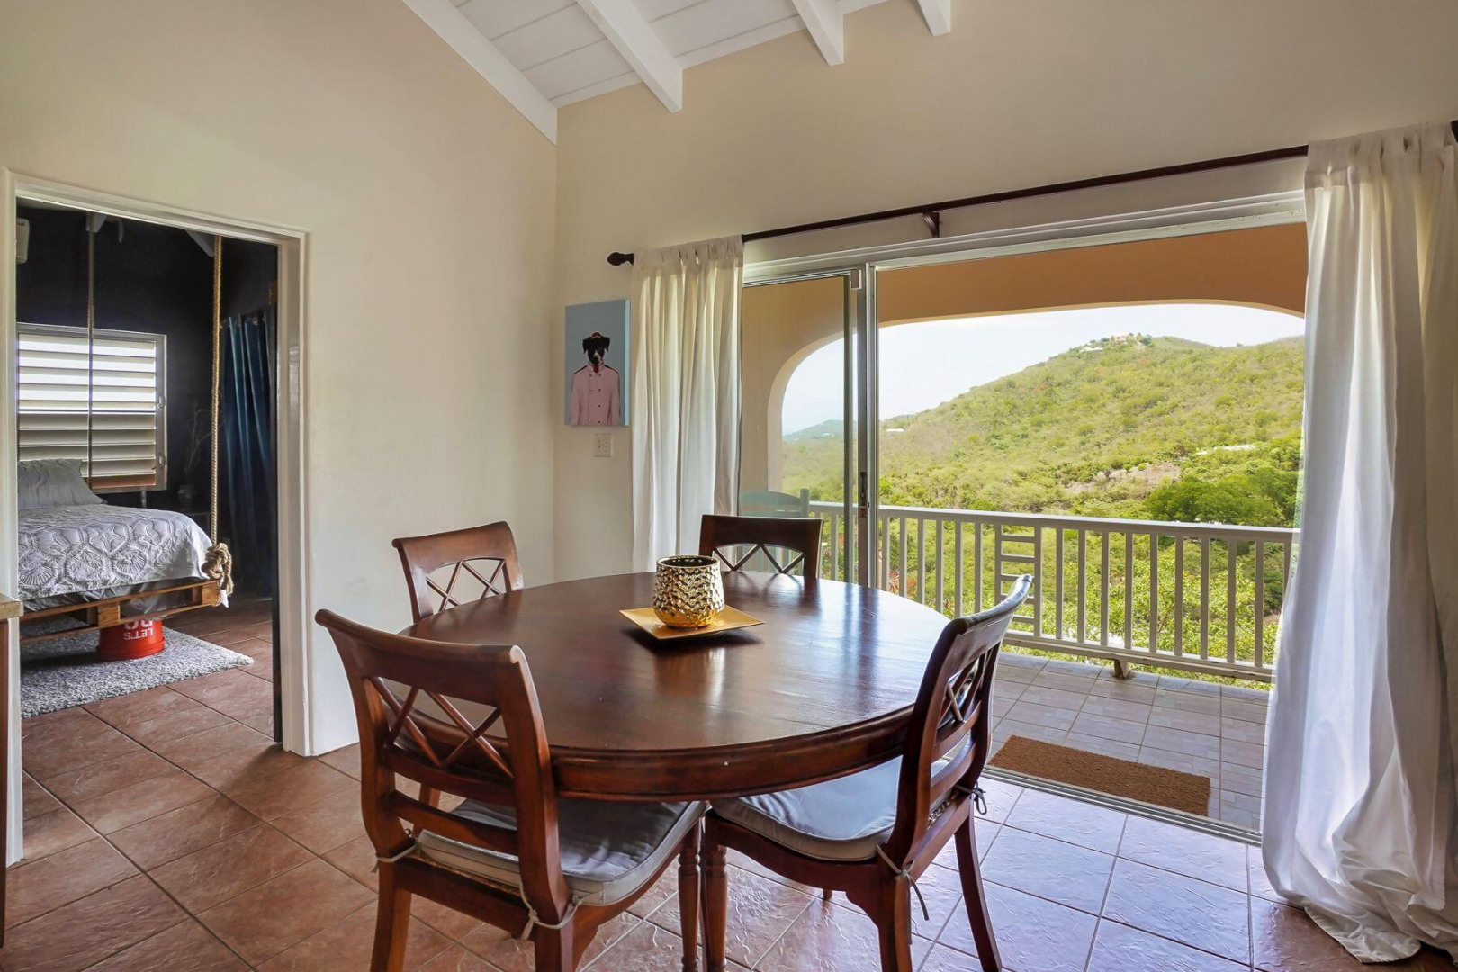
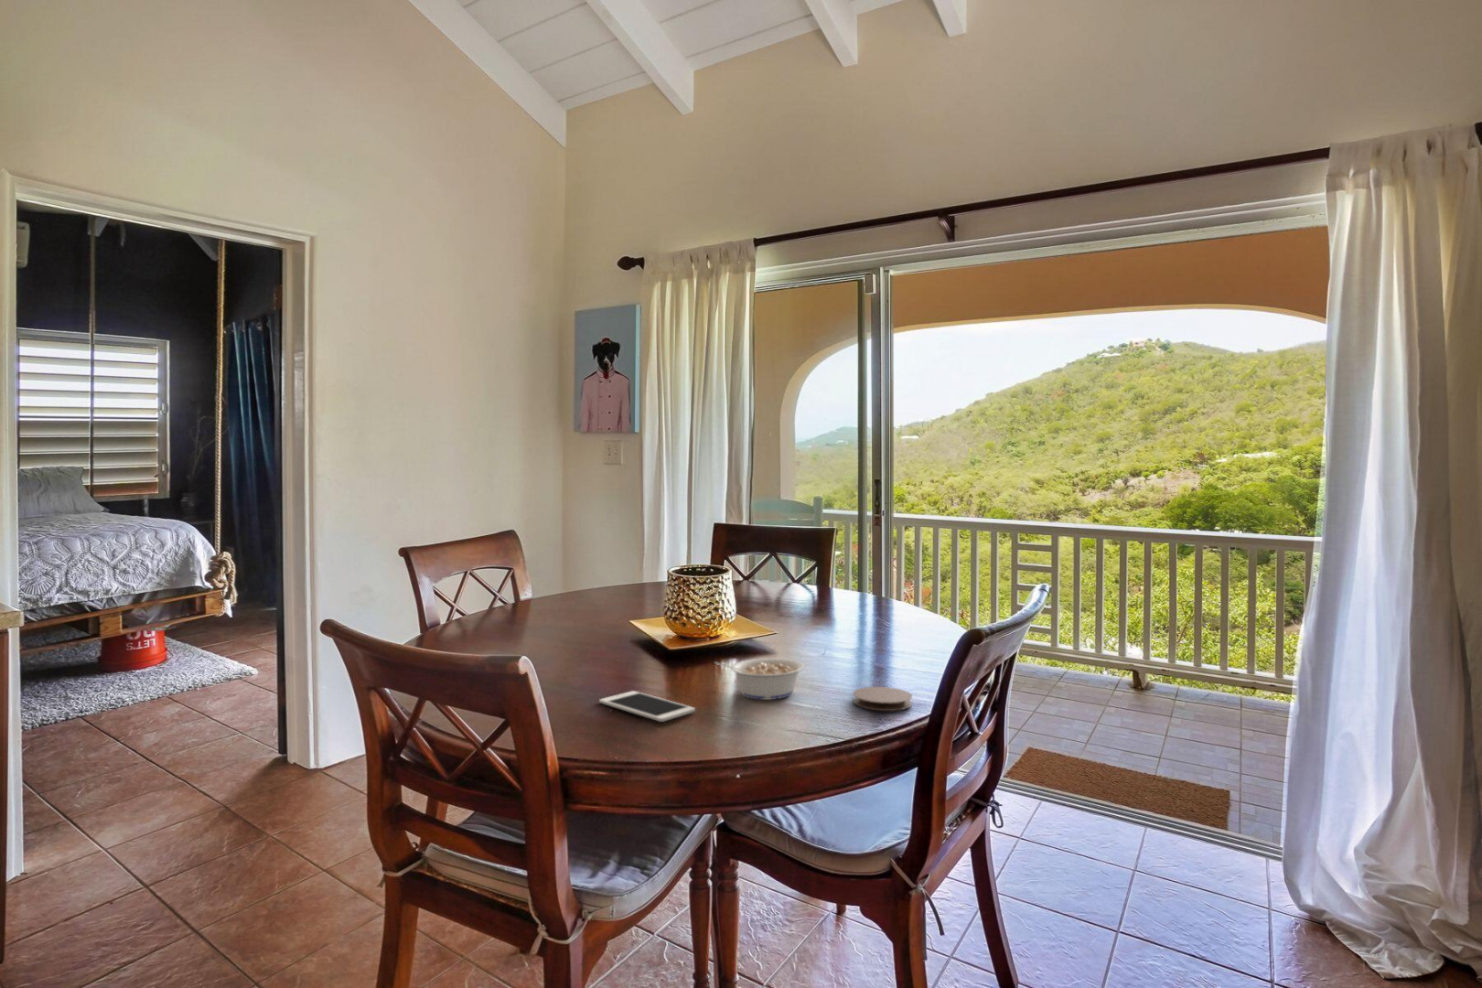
+ legume (765, 677)
+ coaster (882, 698)
+ cell phone (646, 706)
